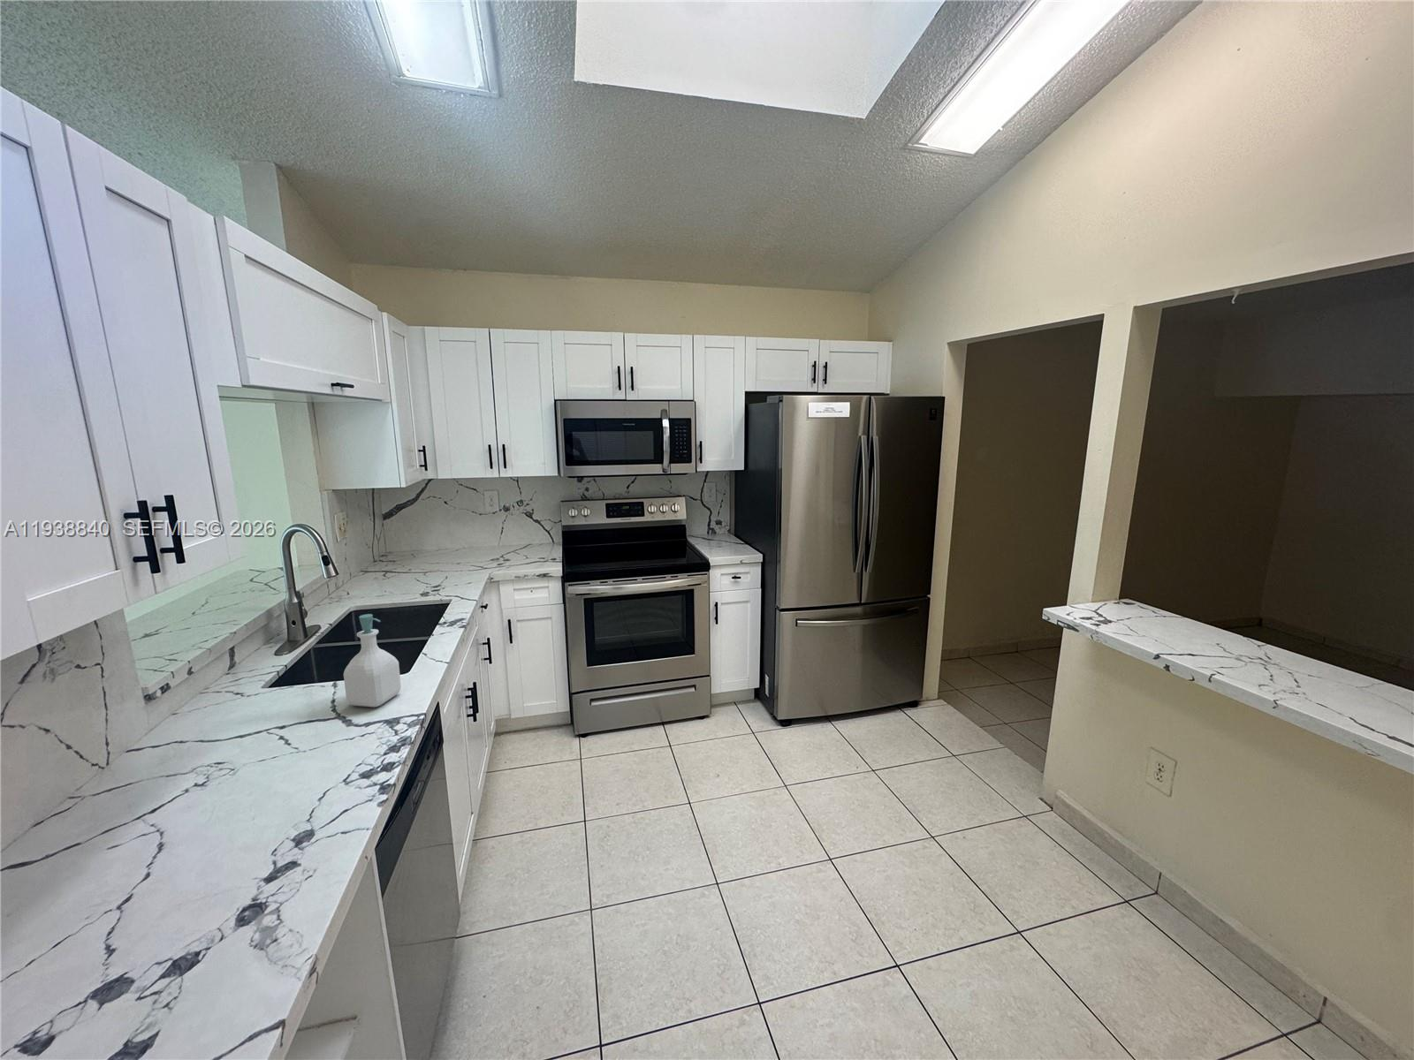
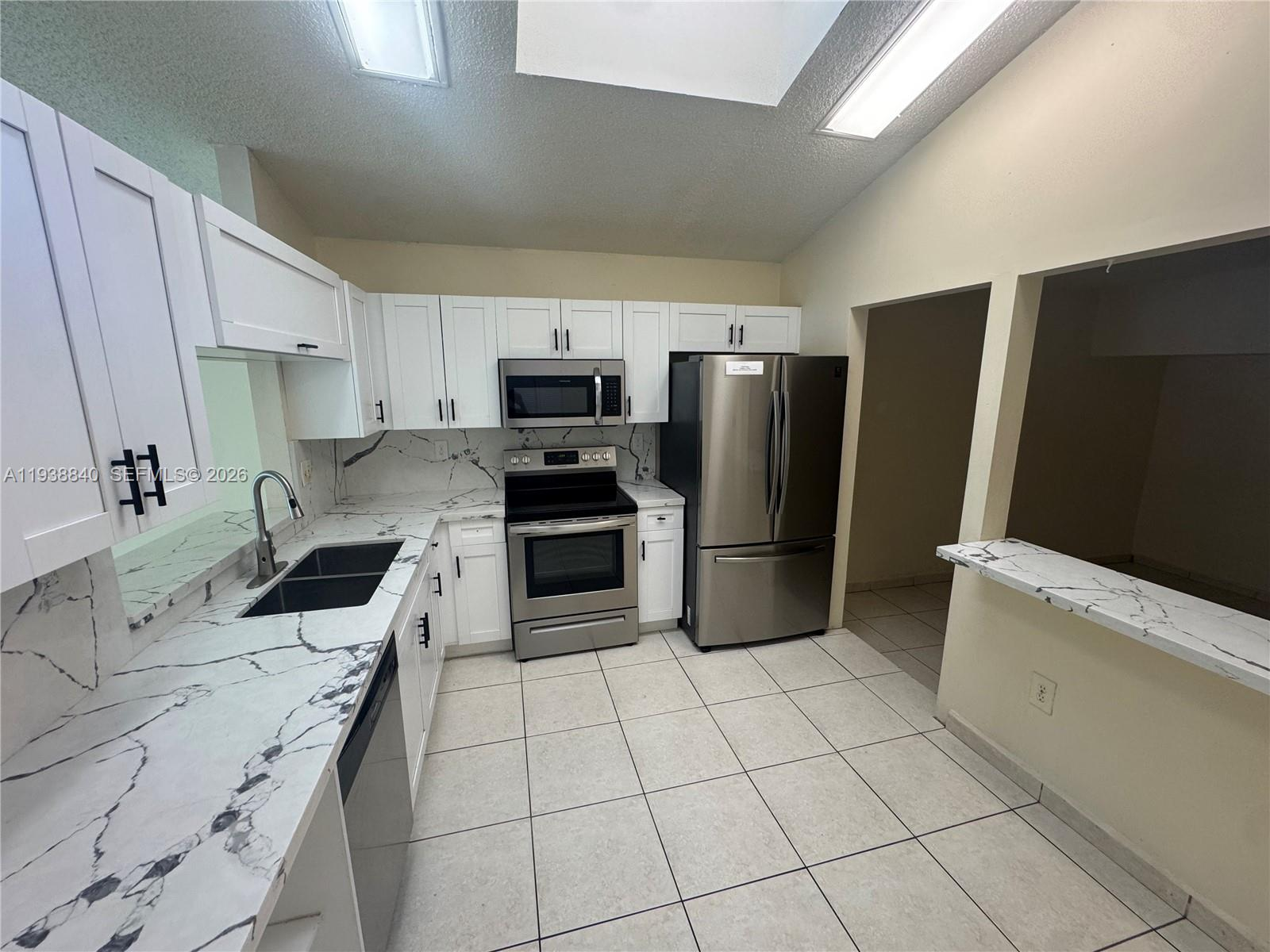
- soap bottle (371, 658)
